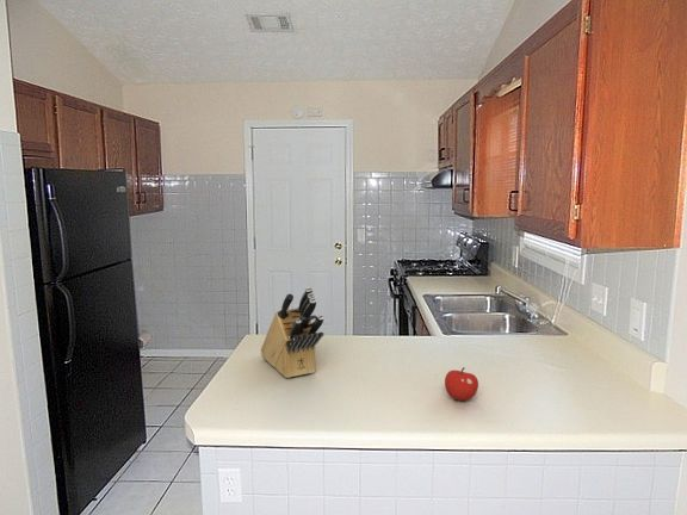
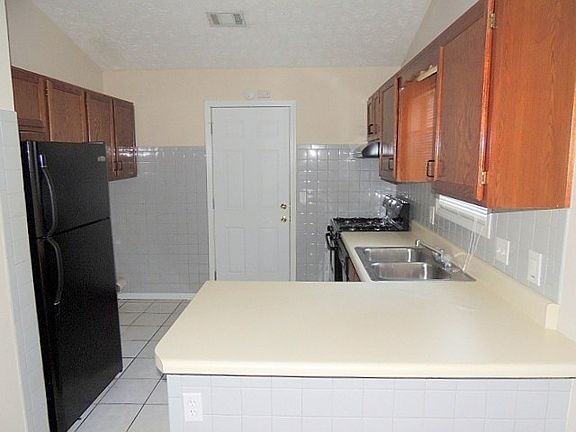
- knife block (290, 325)
- fruit (460, 383)
